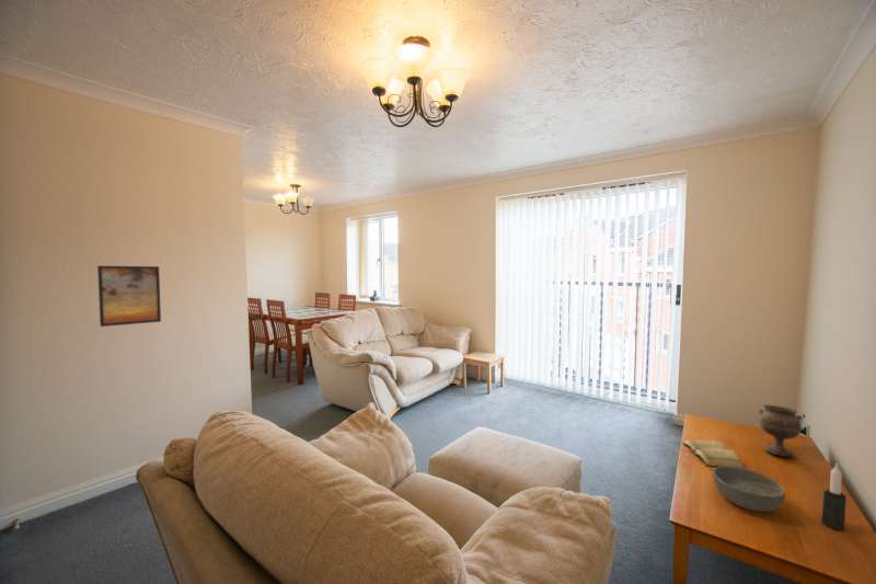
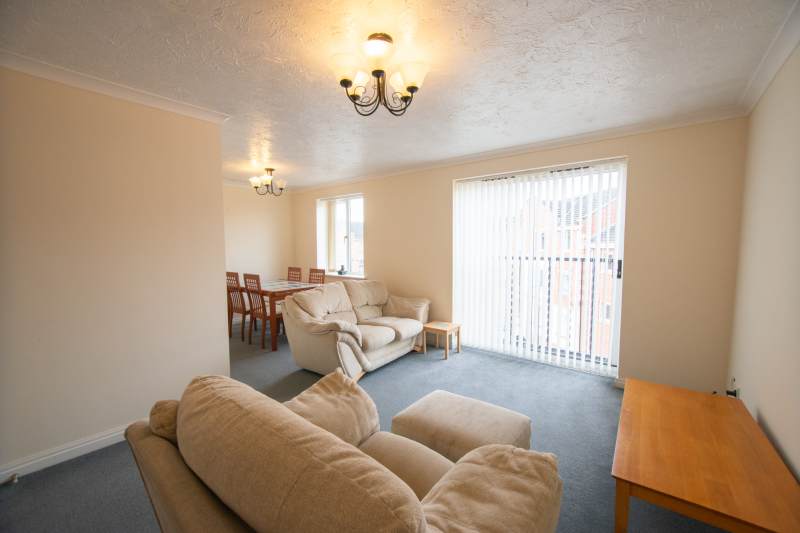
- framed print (130, 295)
- candle (834, 494)
- diary (711, 450)
- bowl (747, 490)
- goblet (779, 430)
